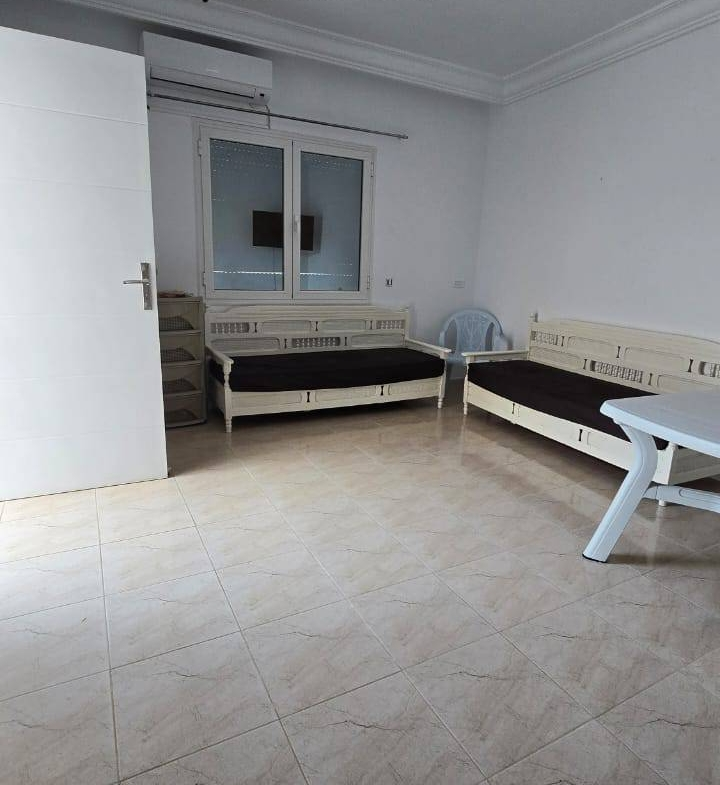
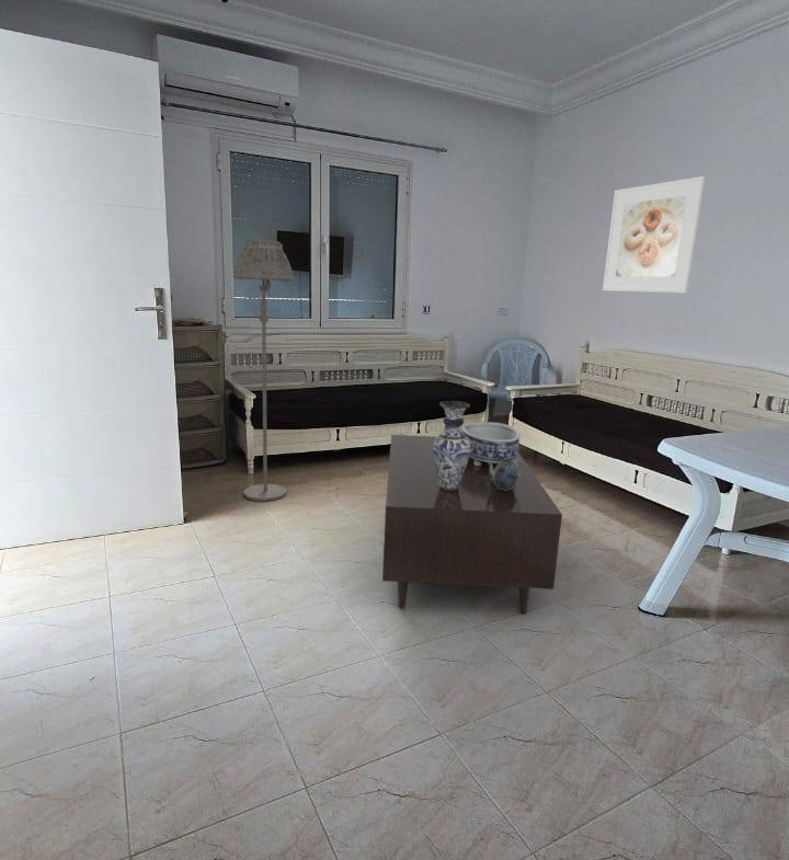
+ floor lamp (264, 372)
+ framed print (649, 239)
+ decorative bowl (490, 444)
+ coffee table (456, 514)
+ teapot (504, 472)
+ vase (451, 446)
